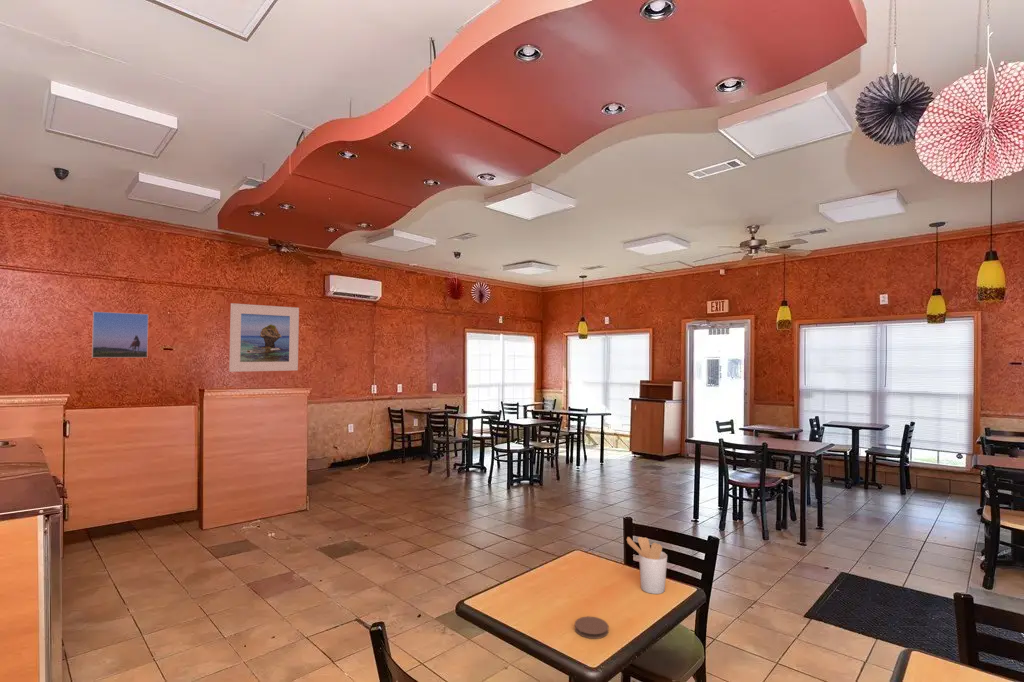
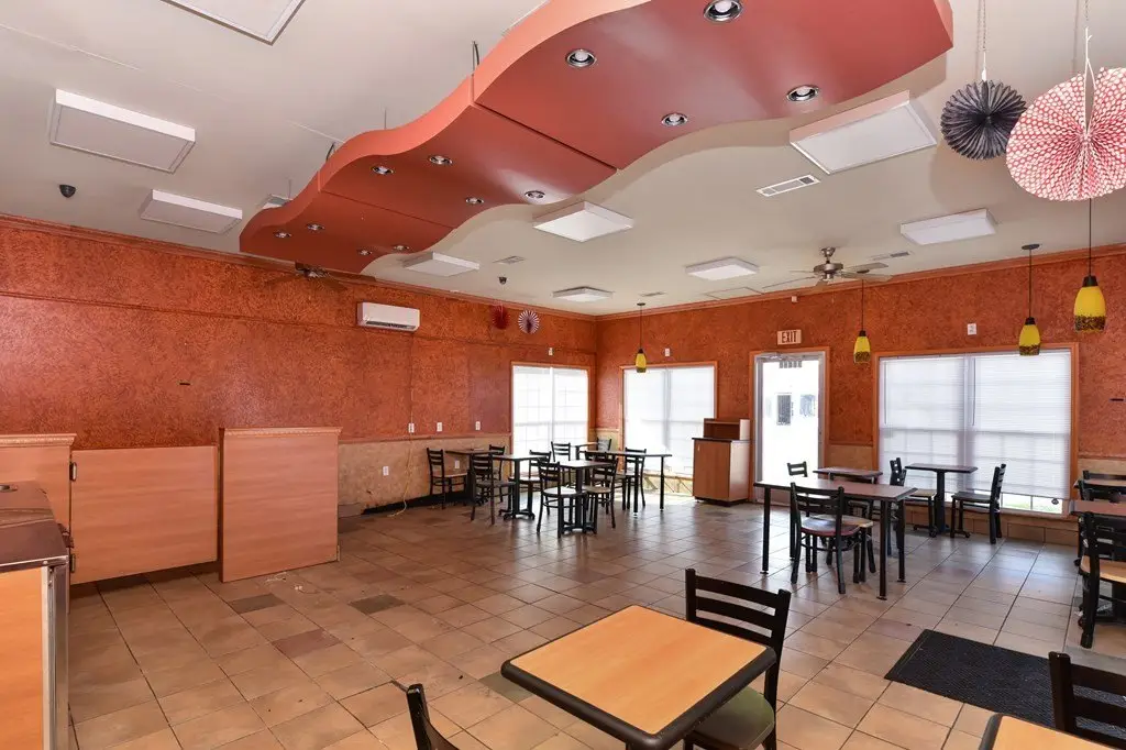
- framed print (120, 335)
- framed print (265, 338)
- utensil holder (645, 563)
- coaster (591, 627)
